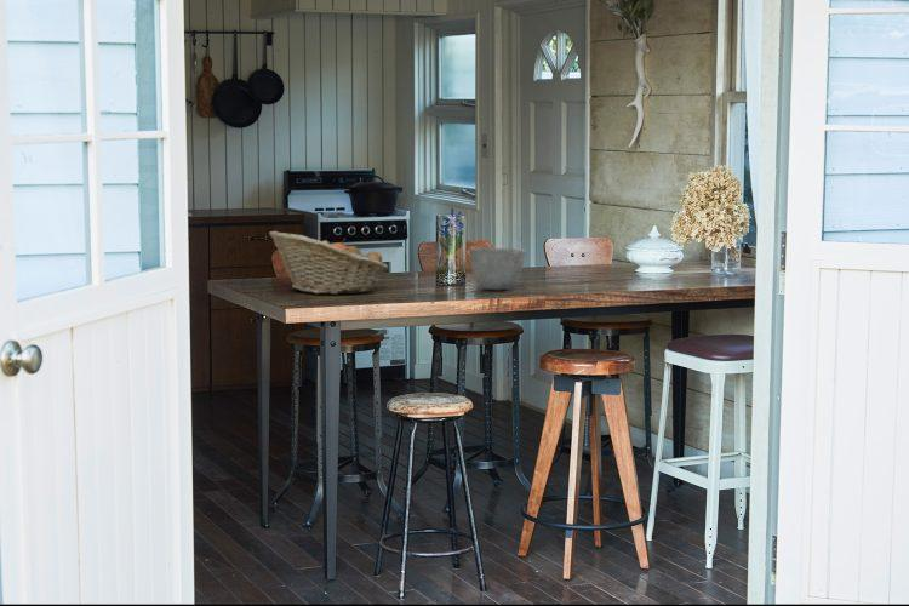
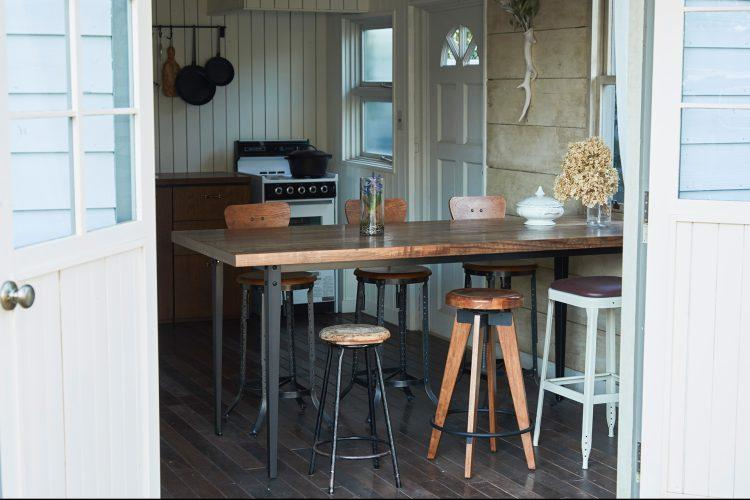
- fruit basket (327, 261)
- bowl (497, 268)
